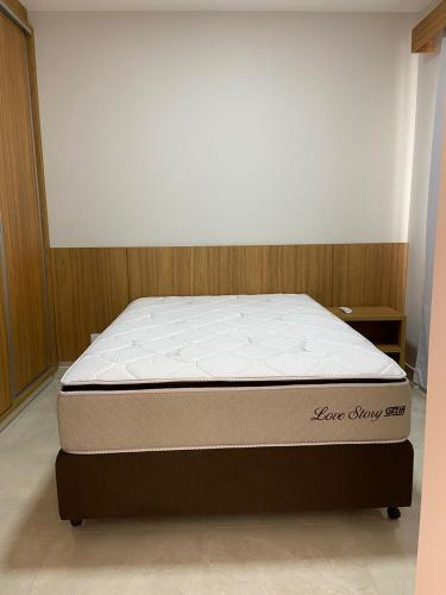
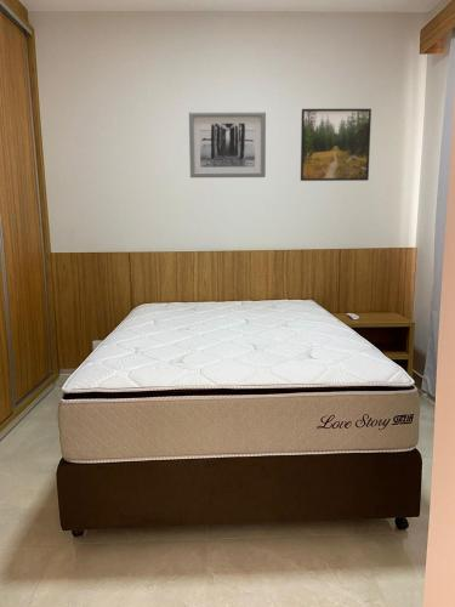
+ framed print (335, 144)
+ wall art (227, 144)
